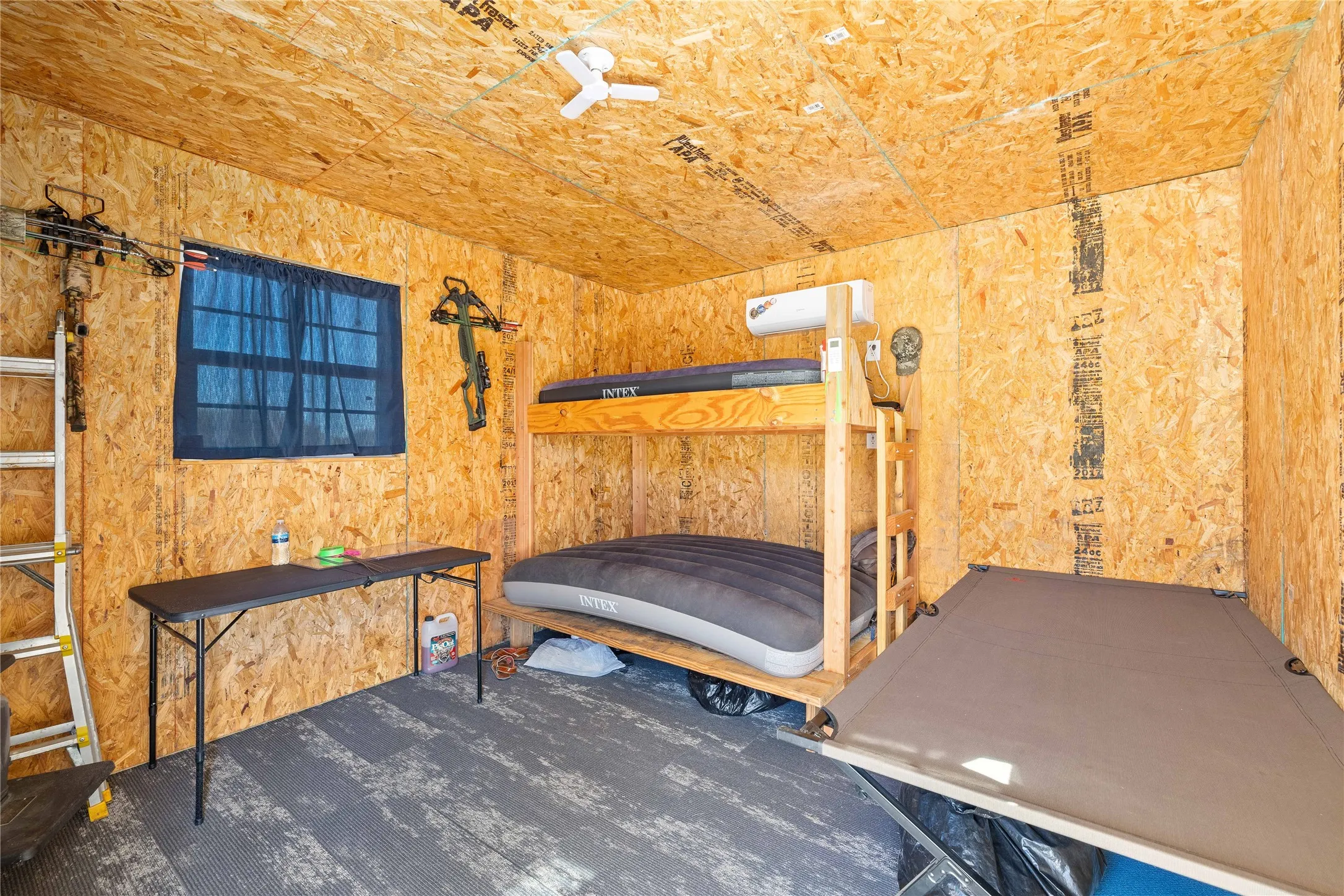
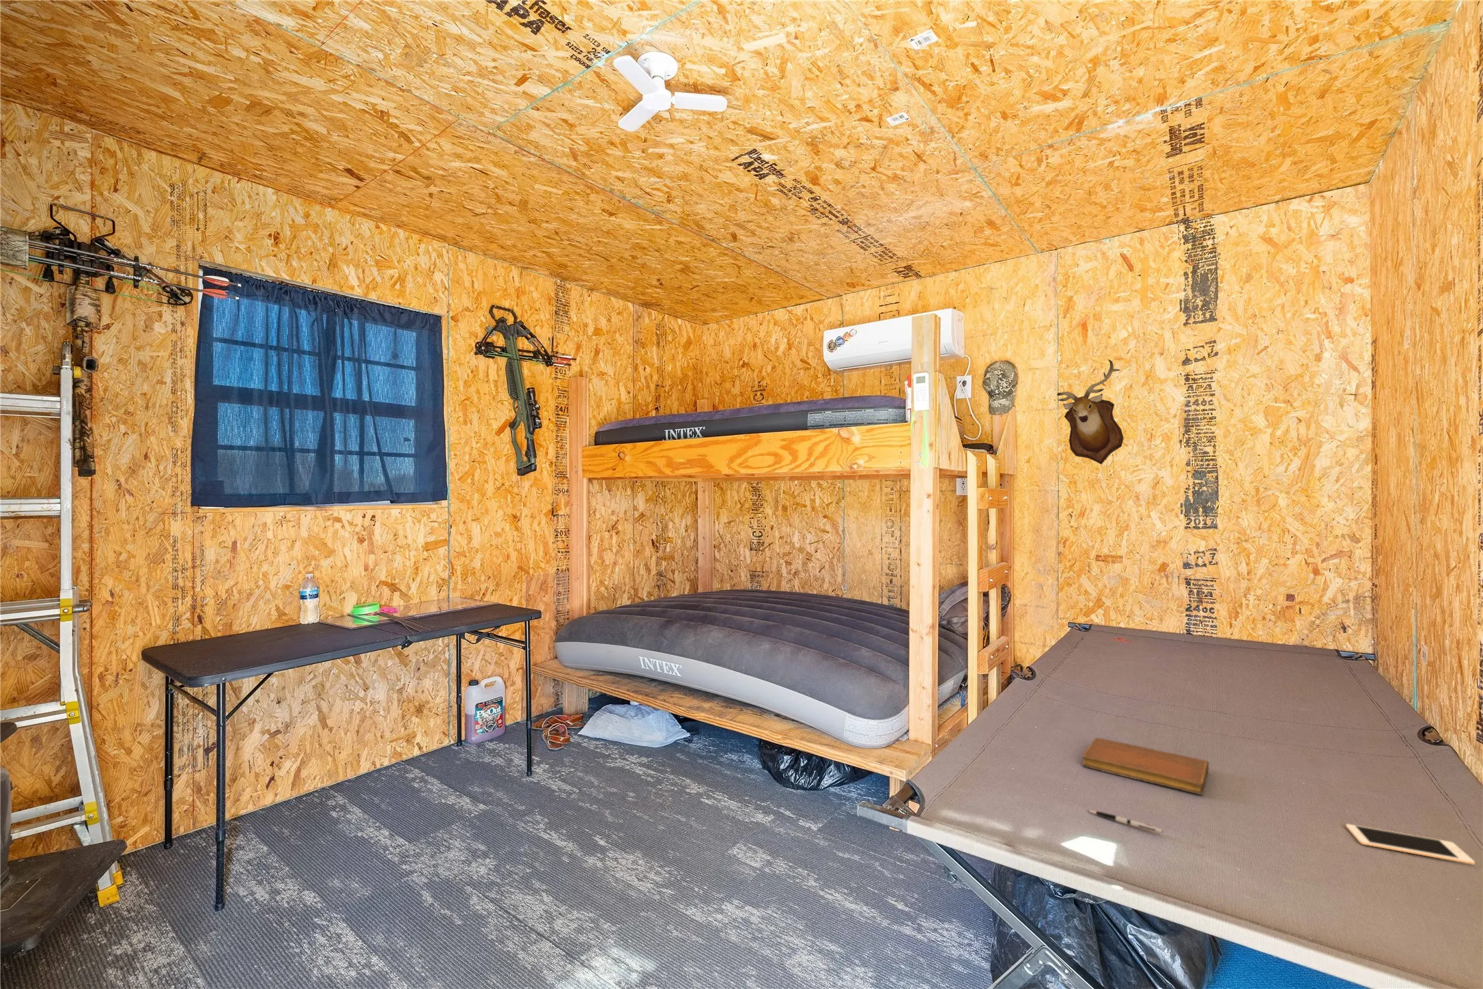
+ cell phone (1407, 843)
+ notebook (1144, 763)
+ pen (1123, 820)
+ mounted trophy (1088, 412)
